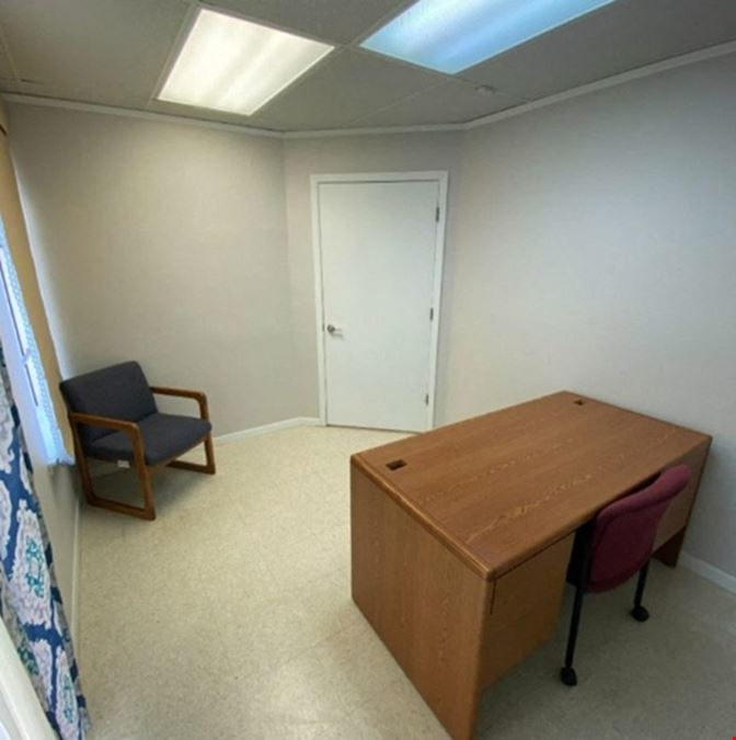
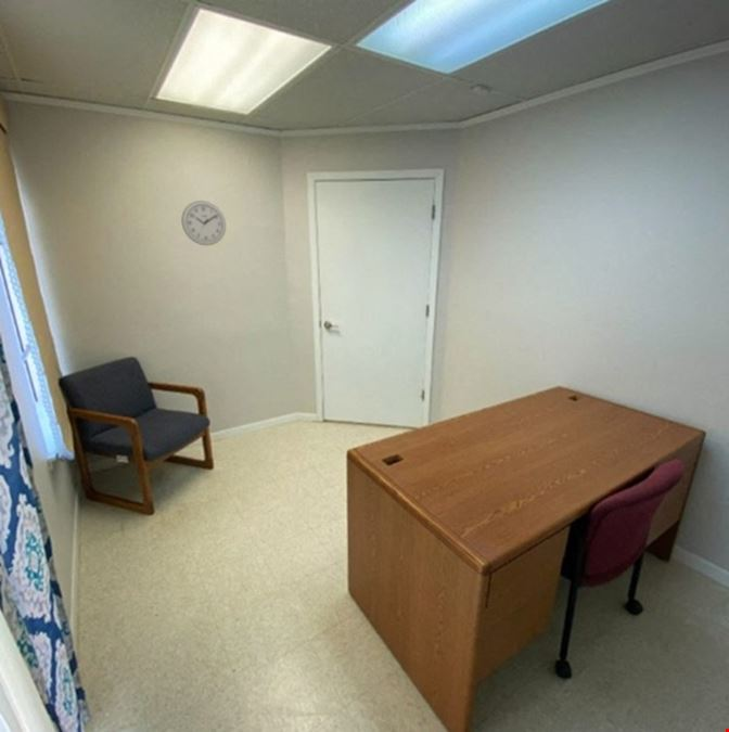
+ wall clock (204, 223)
